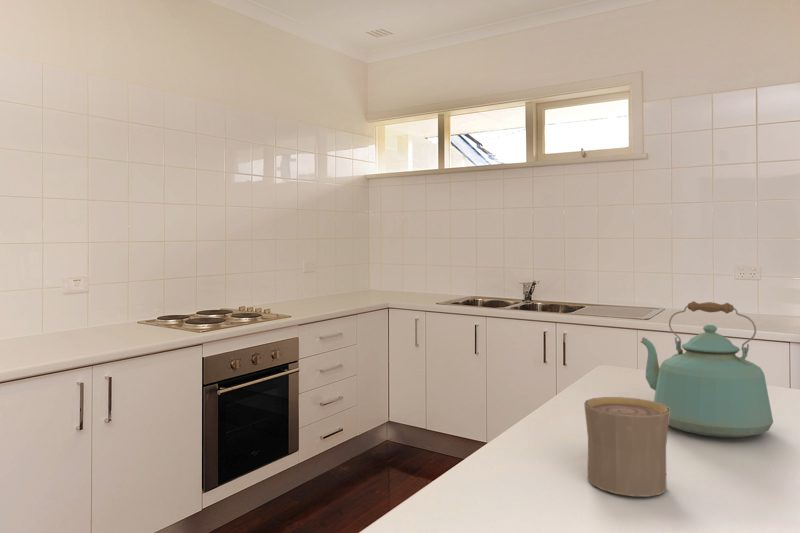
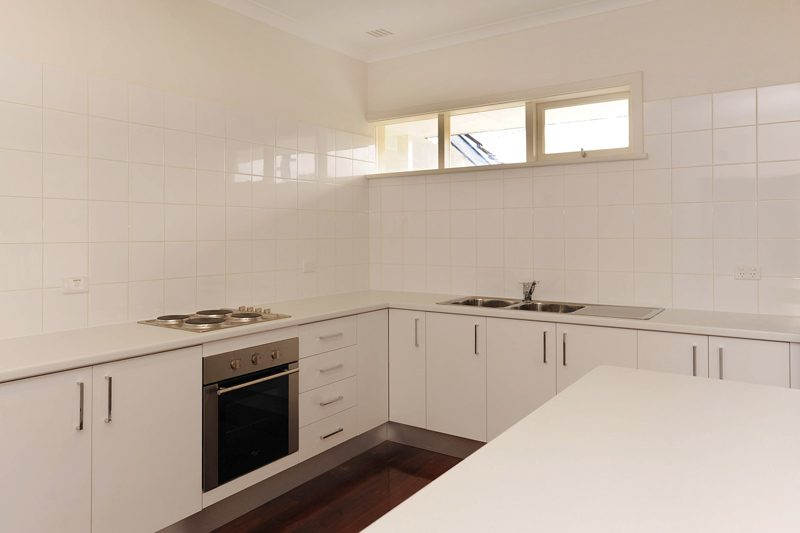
- cup (626, 443)
- kettle (699, 362)
